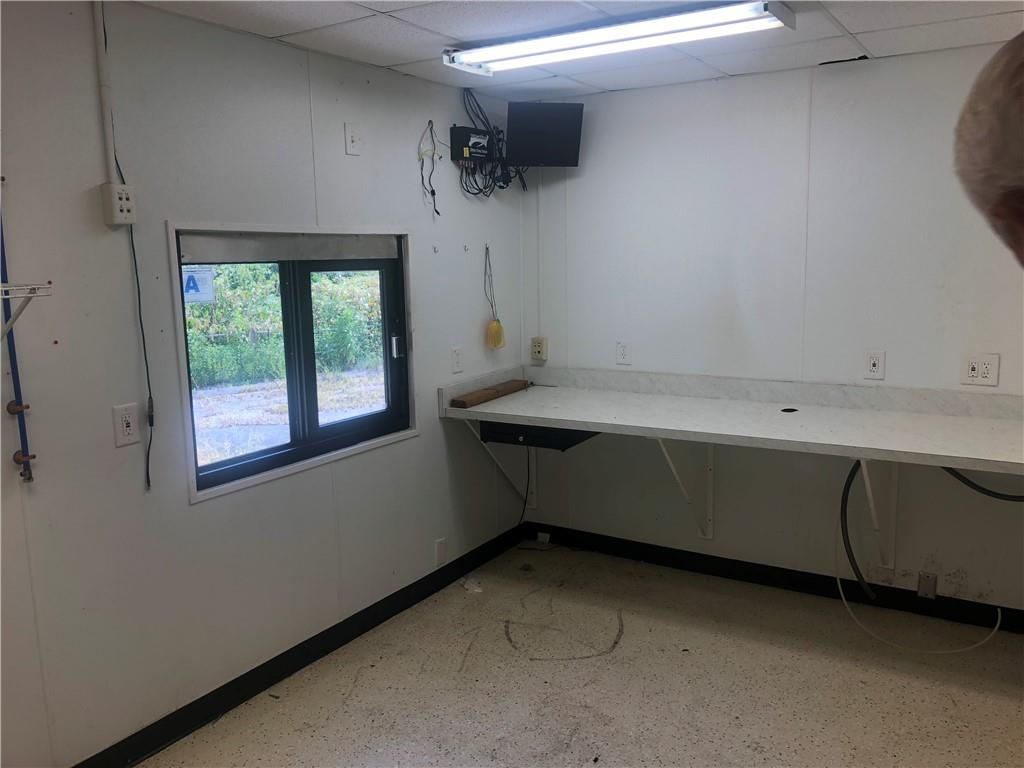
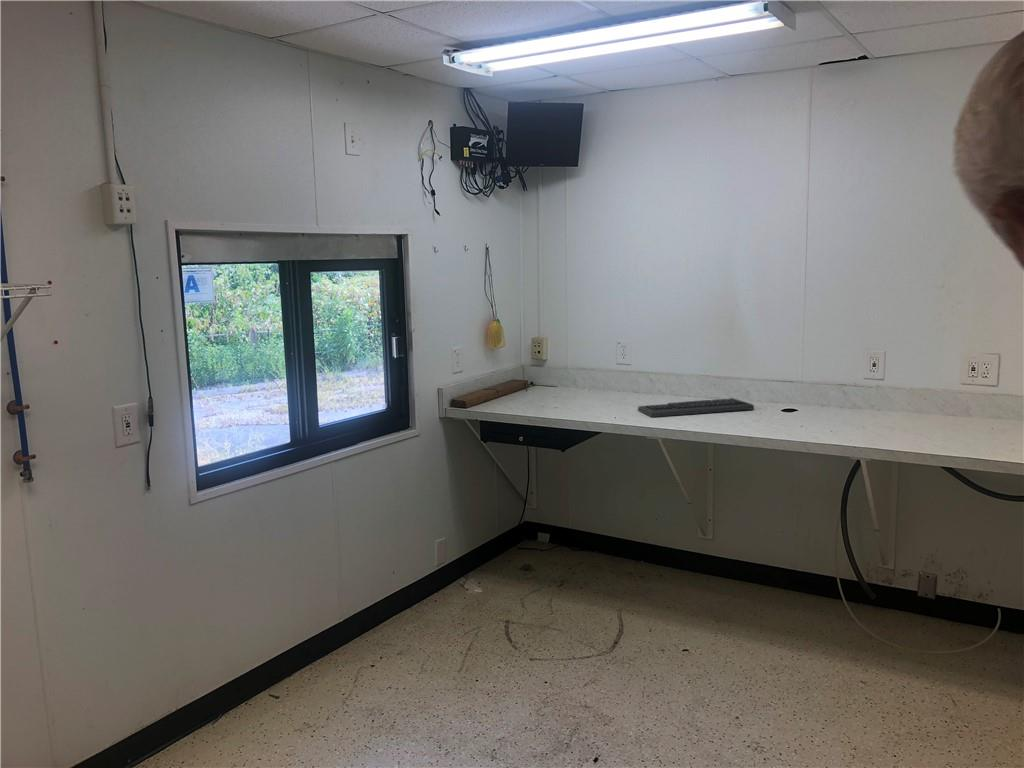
+ keyboard (694, 406)
